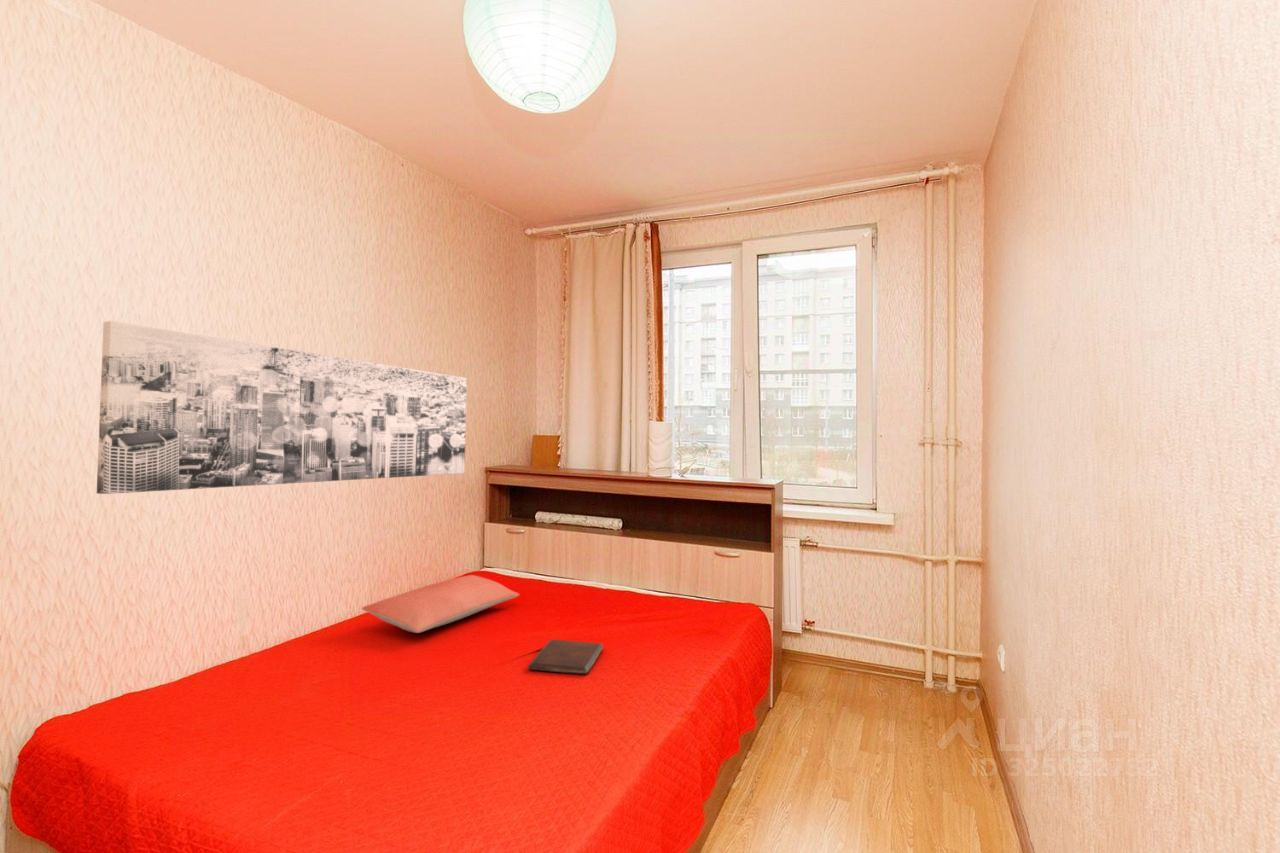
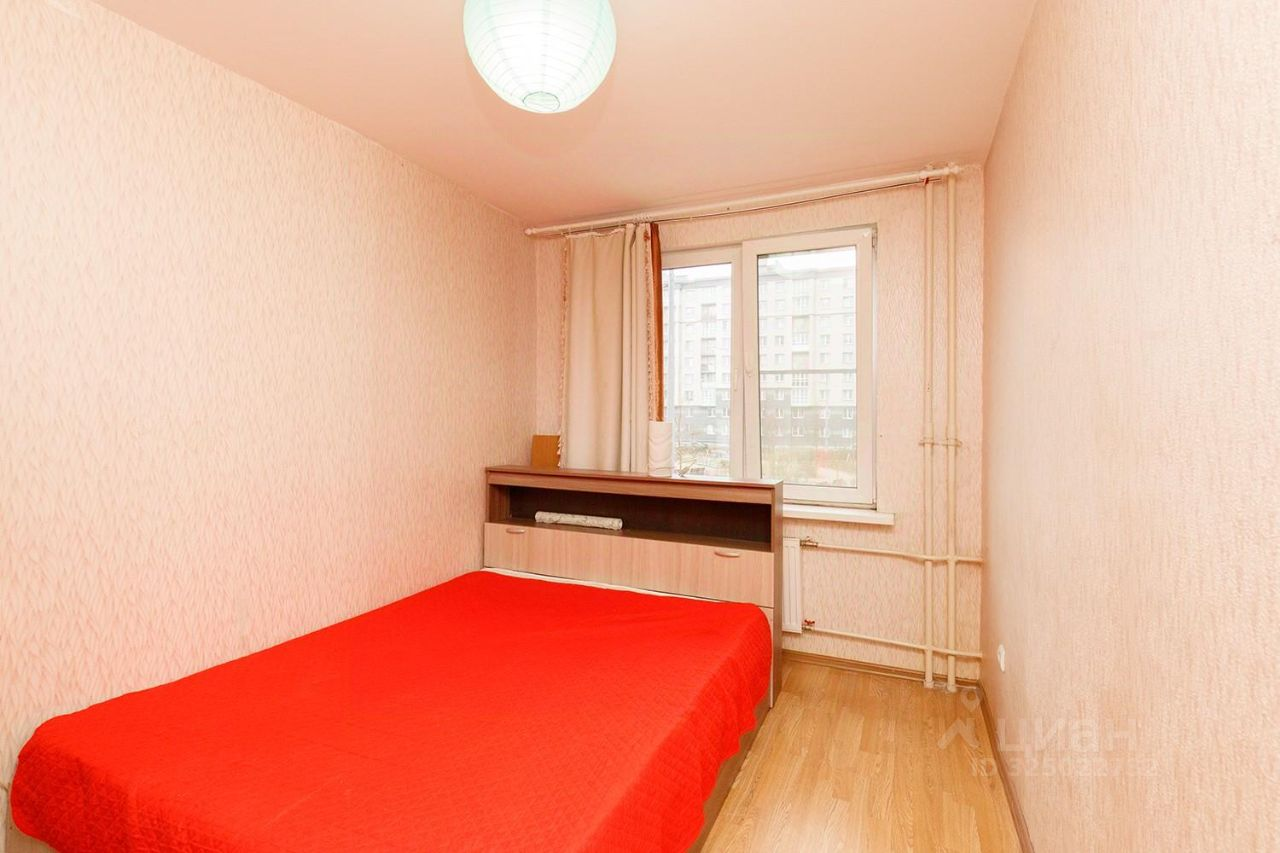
- wall art (334, 418)
- book (567, 655)
- pillow (446, 601)
